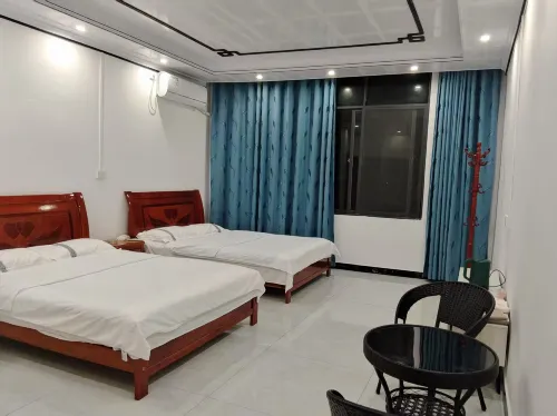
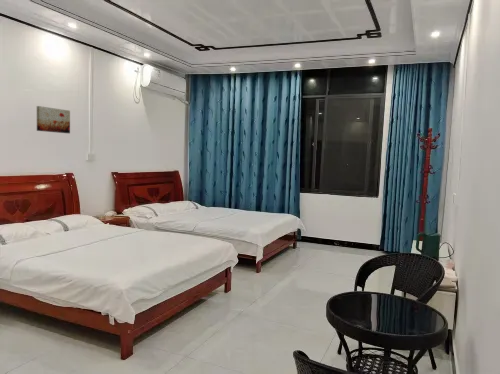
+ wall art (54, 120)
